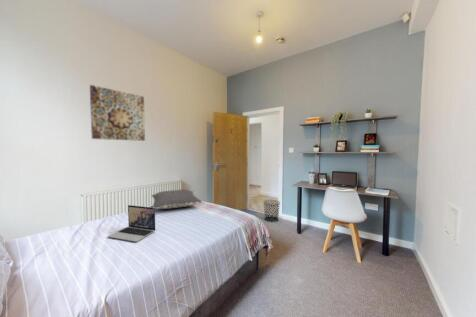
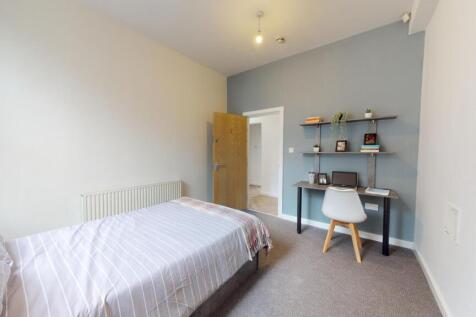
- wall art (120, 115)
- laptop (132, 222)
- pillow (175, 198)
- waste bin (271, 210)
